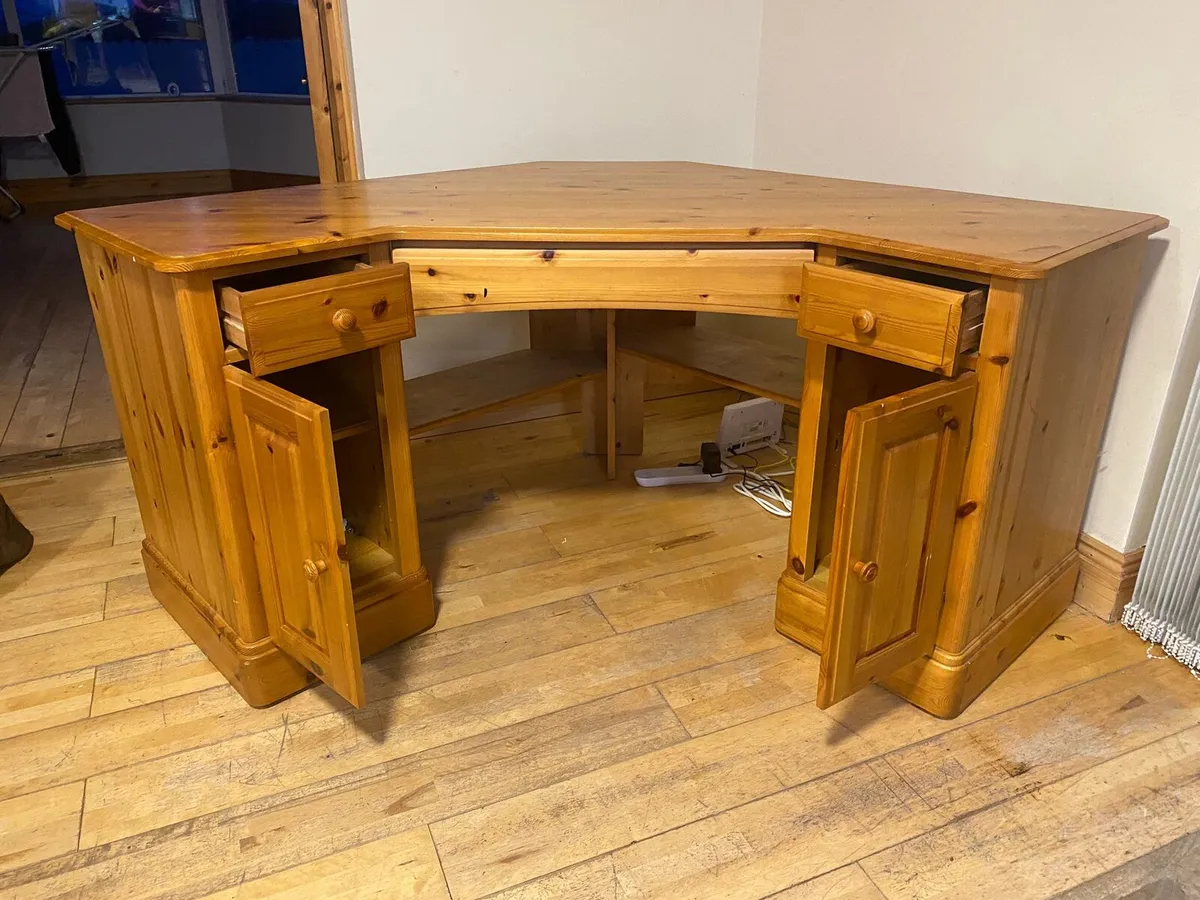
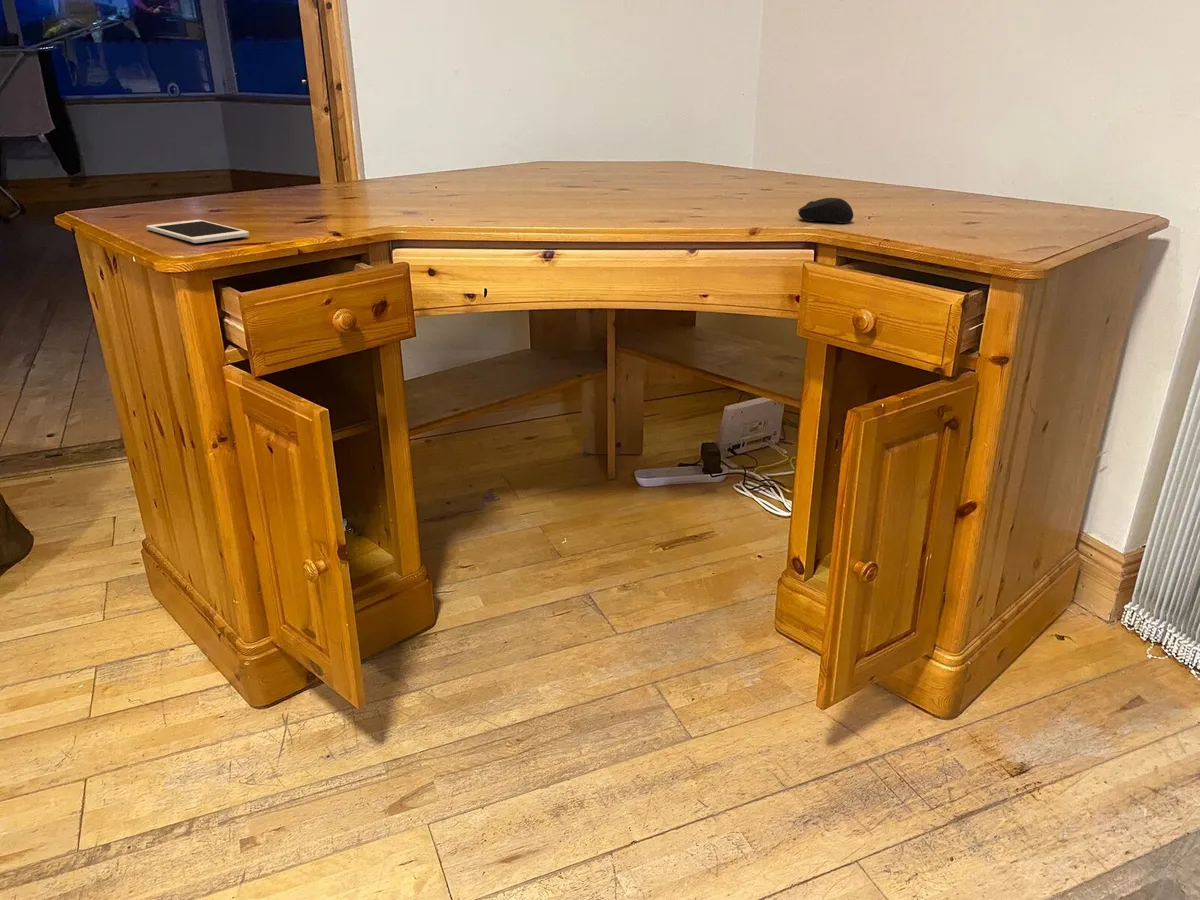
+ computer mouse (825, 208)
+ cell phone (196, 230)
